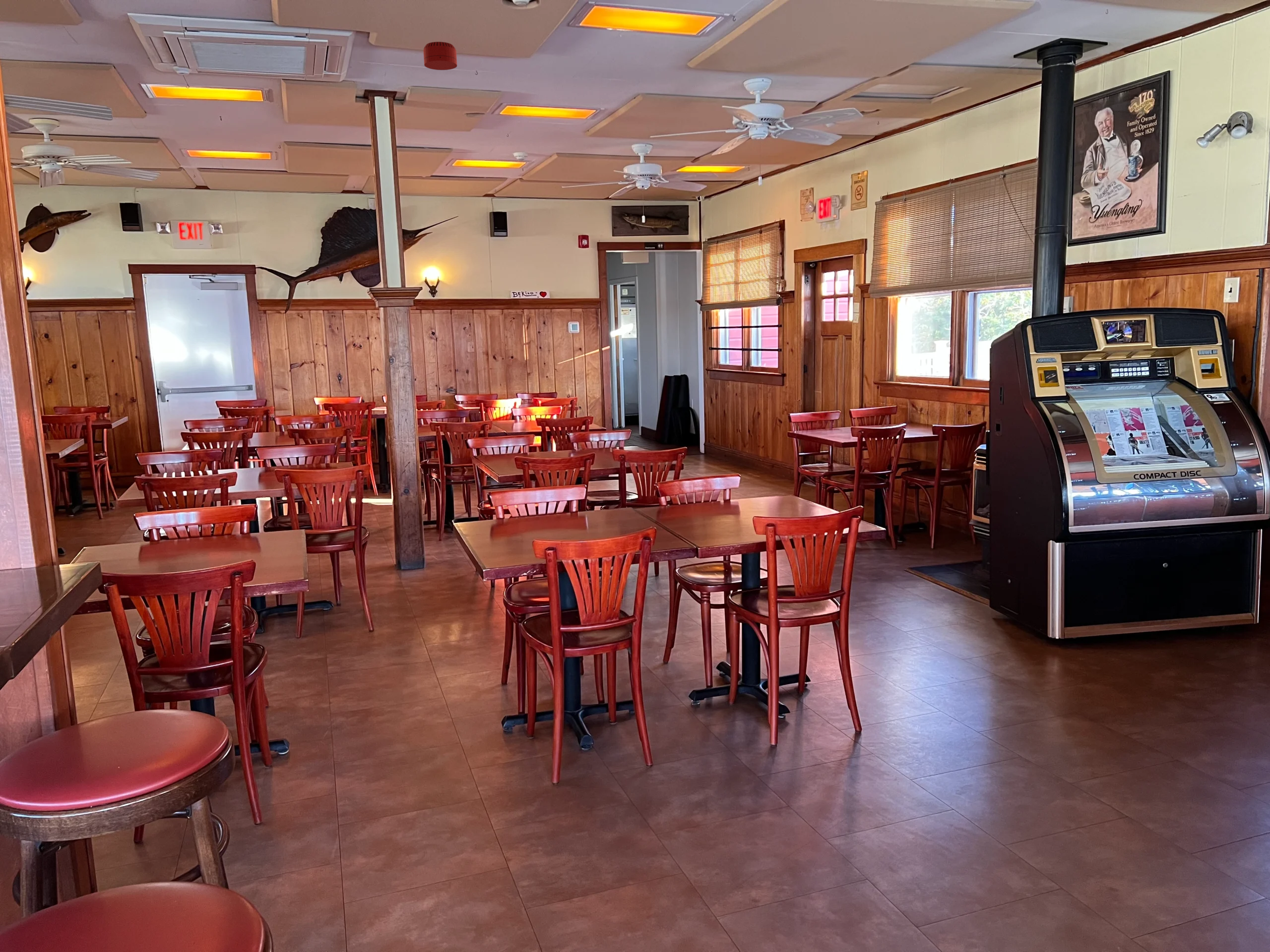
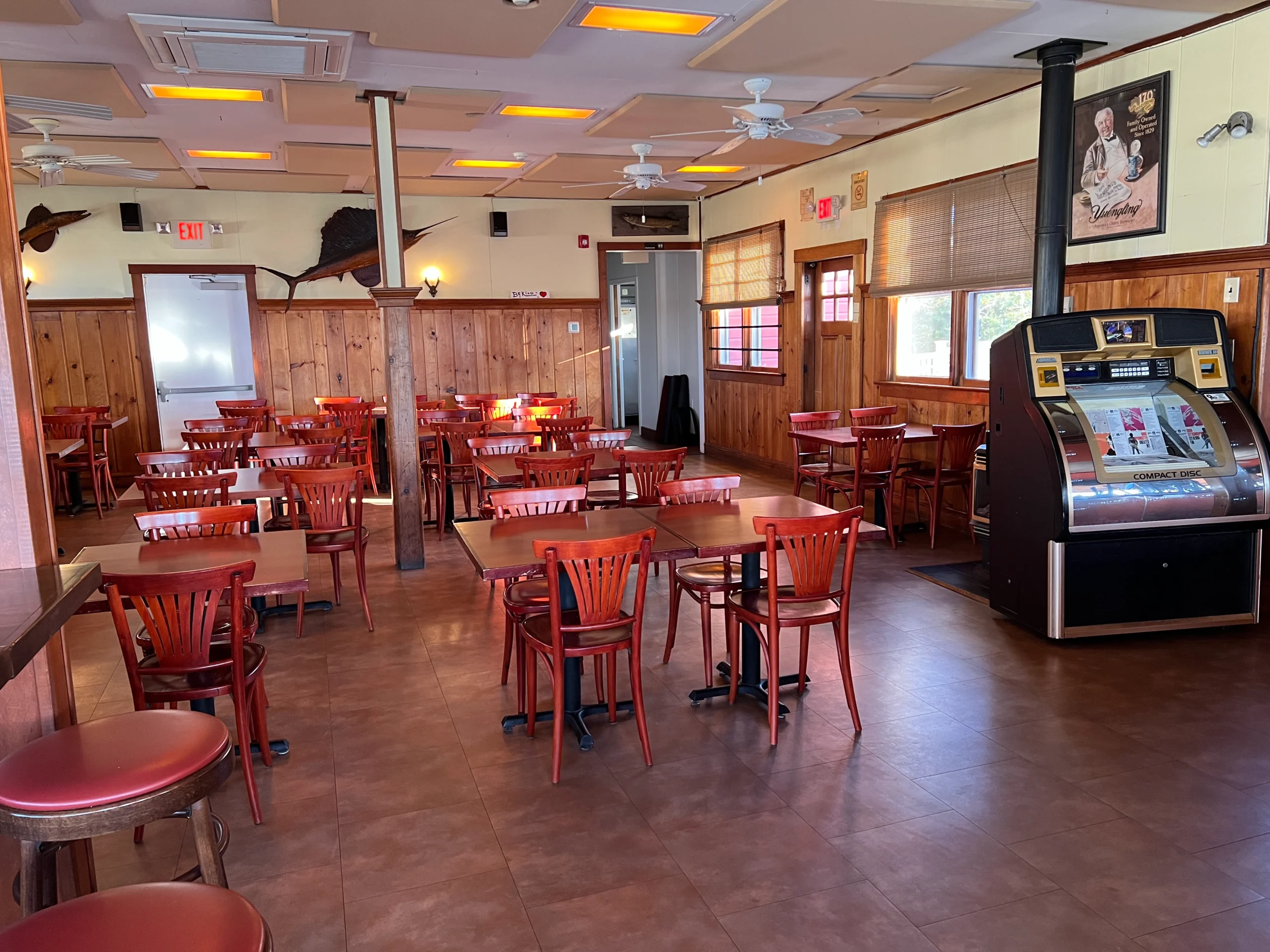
- smoke detector (440, 55)
